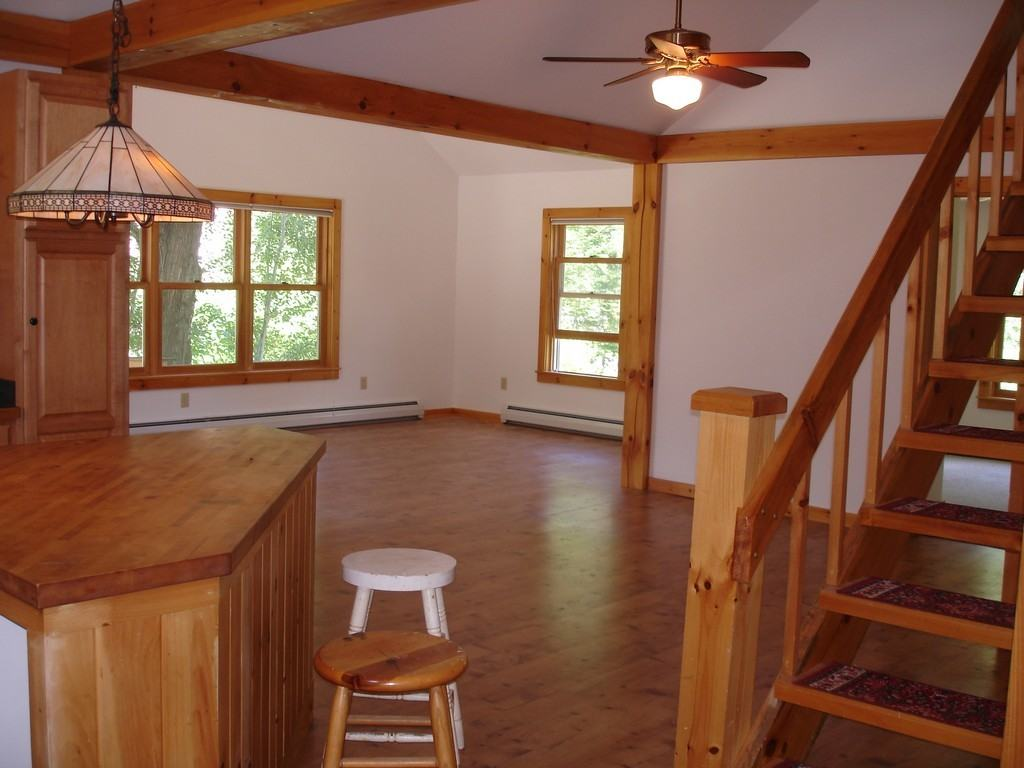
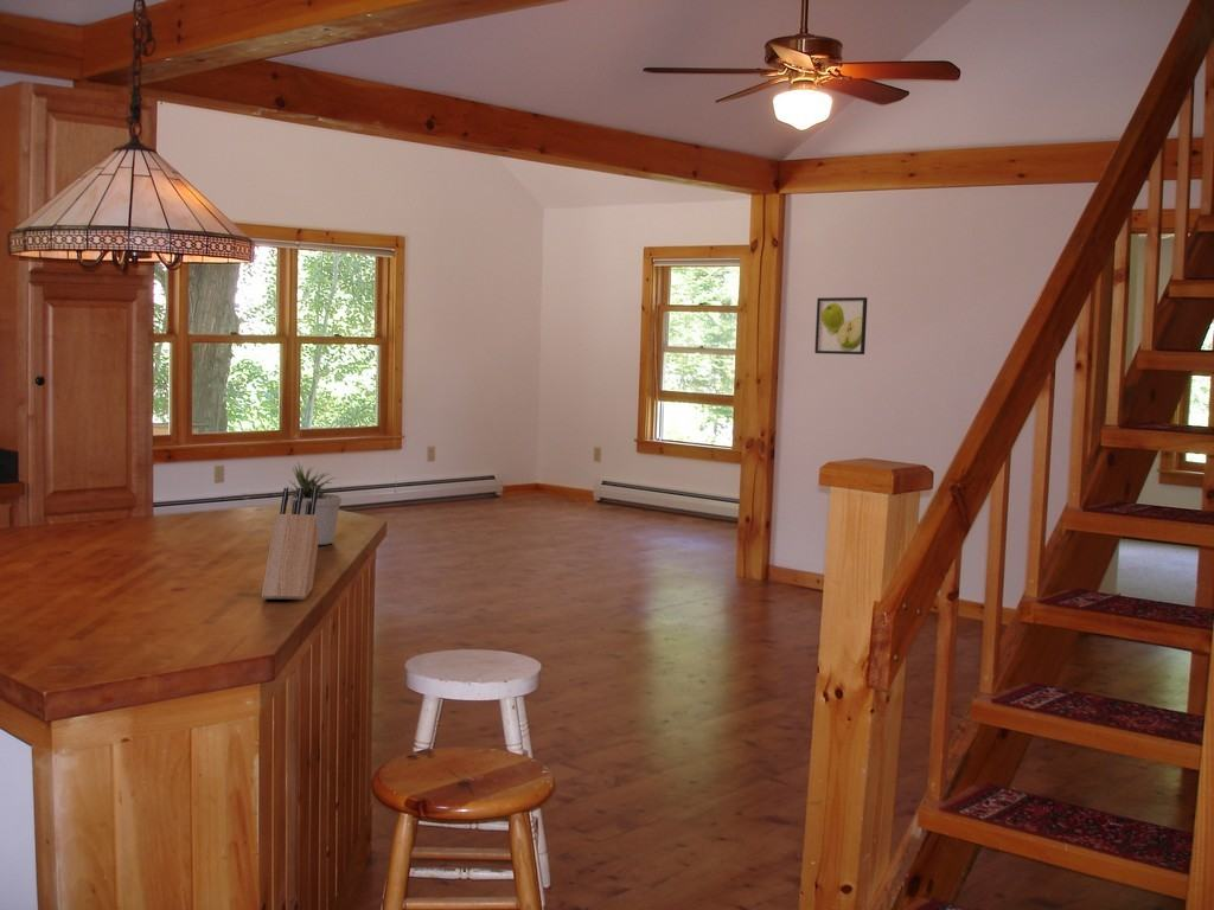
+ potted plant (317, 502)
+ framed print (841, 326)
+ knife block (293, 539)
